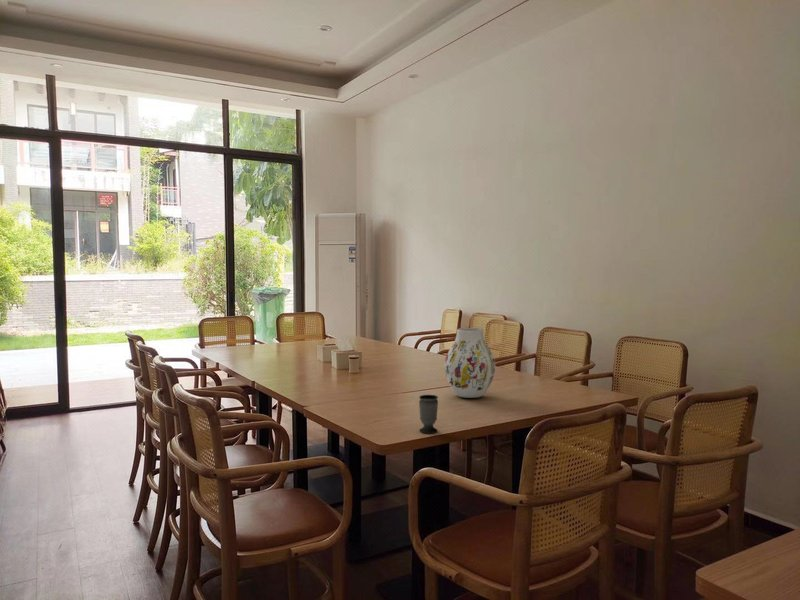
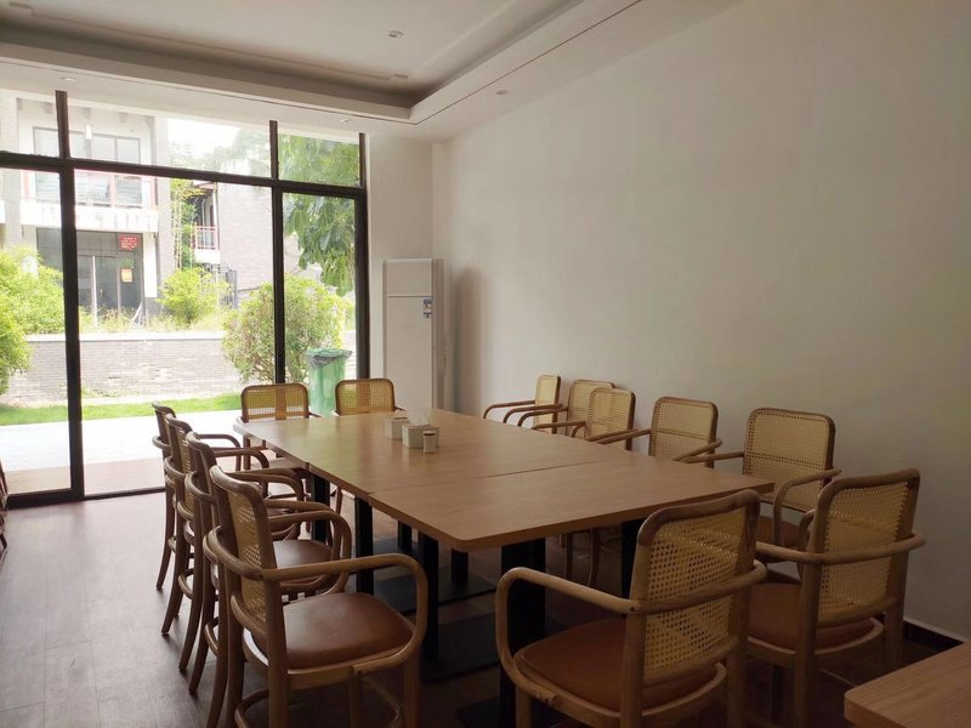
- vase (469, 362)
- cup (428, 413)
